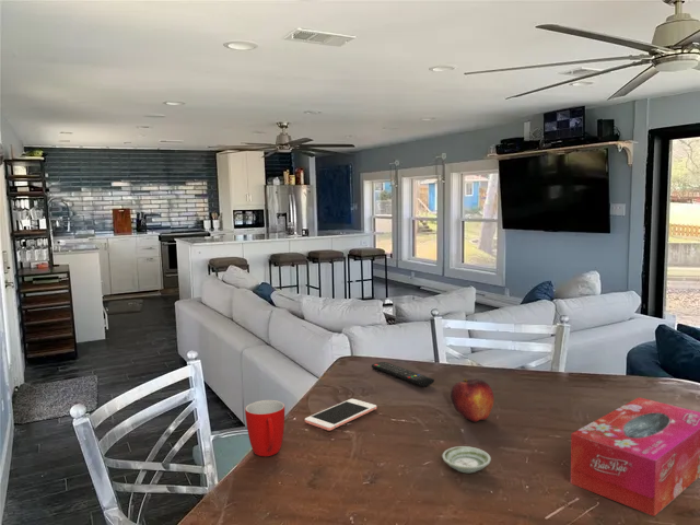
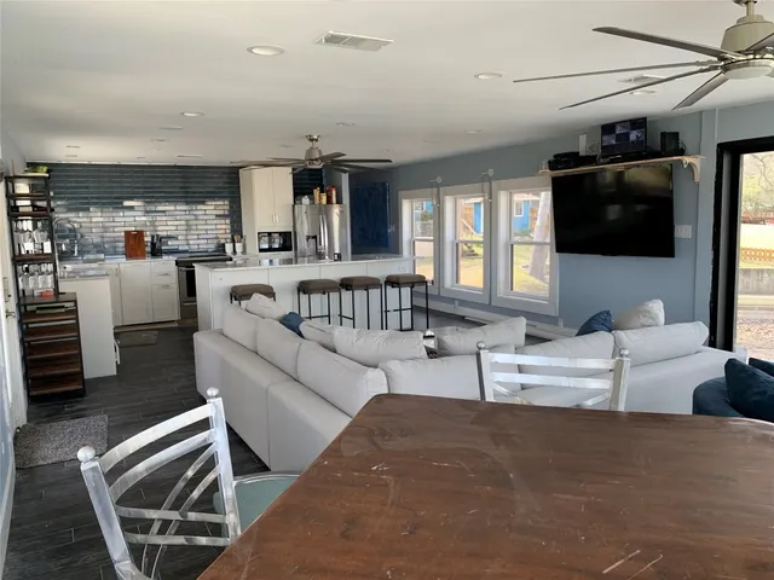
- cell phone (341, 413)
- fruit (472, 397)
- tissue box (645, 448)
- saucer (466, 462)
- mug (267, 432)
- remote control (400, 373)
